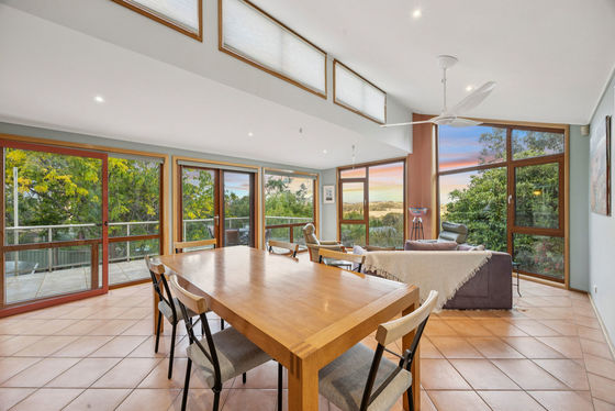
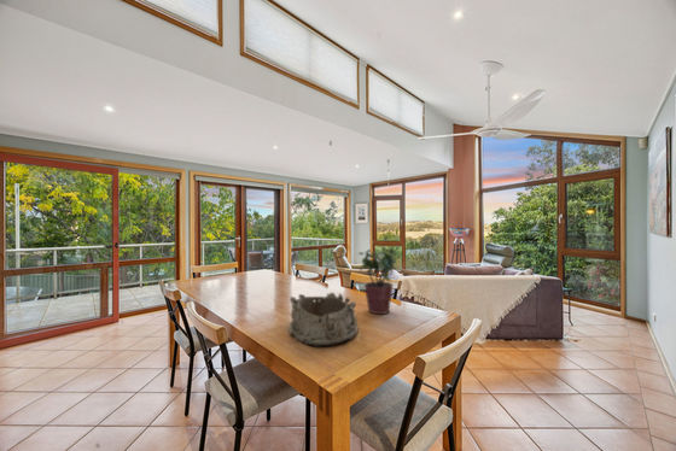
+ potted plant (377, 277)
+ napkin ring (322, 314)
